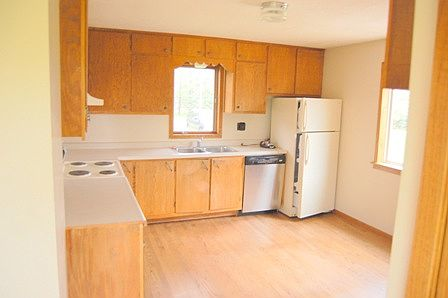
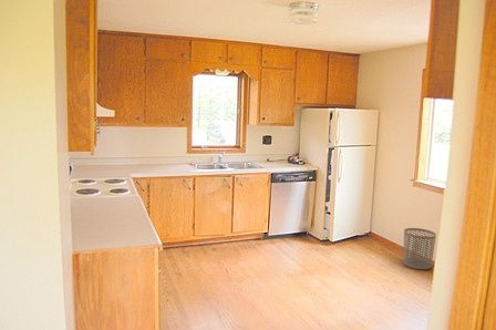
+ waste bin (417, 248)
